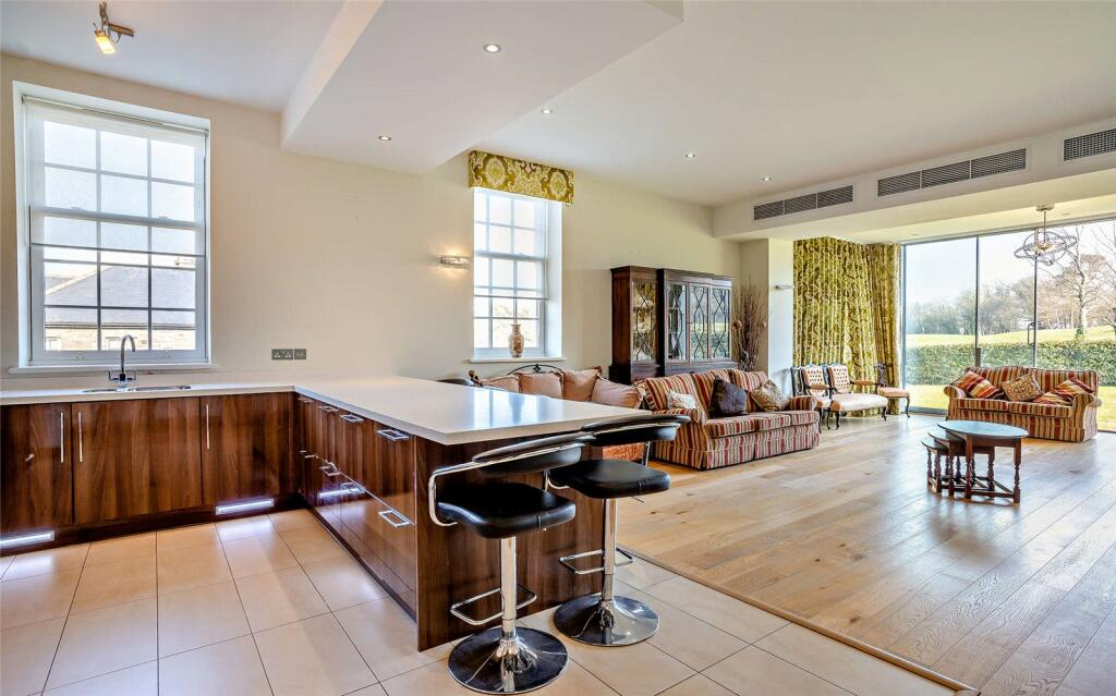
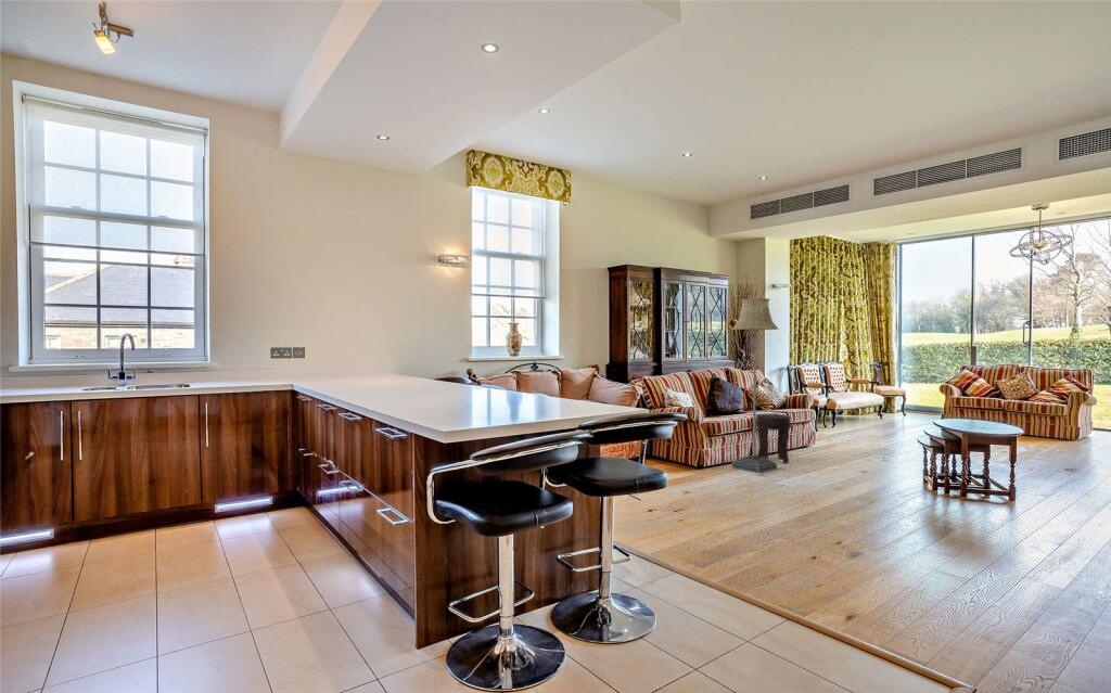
+ floor lamp (754, 383)
+ side table (778, 438)
